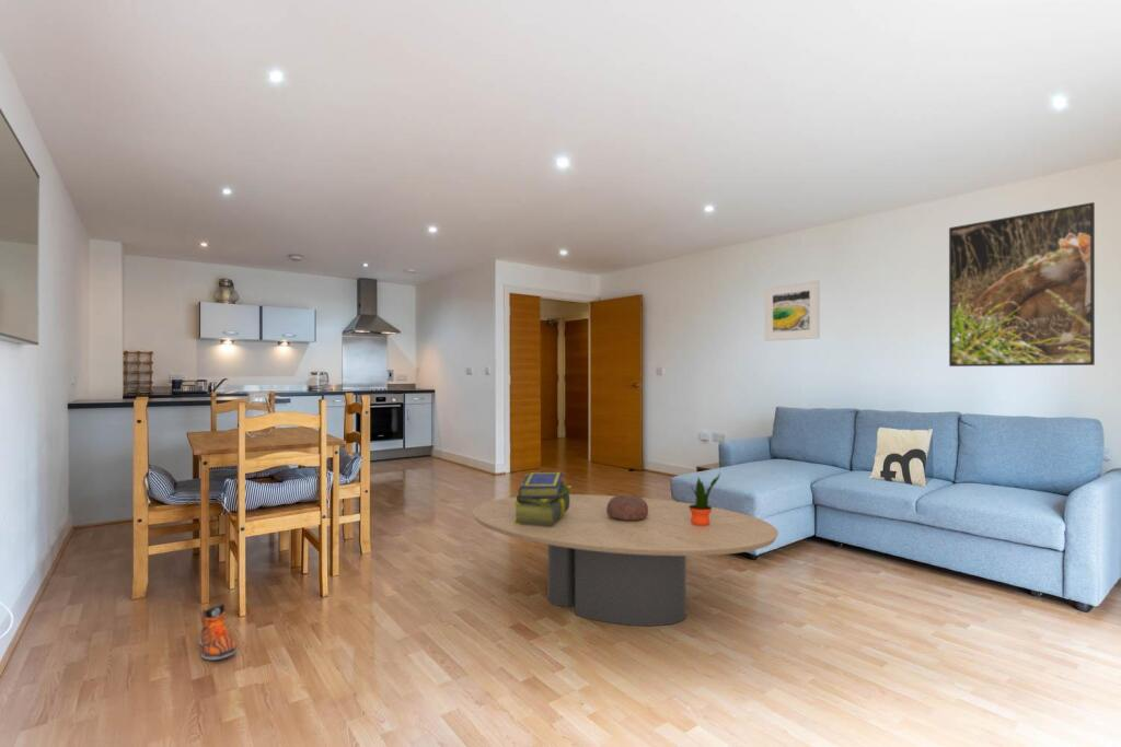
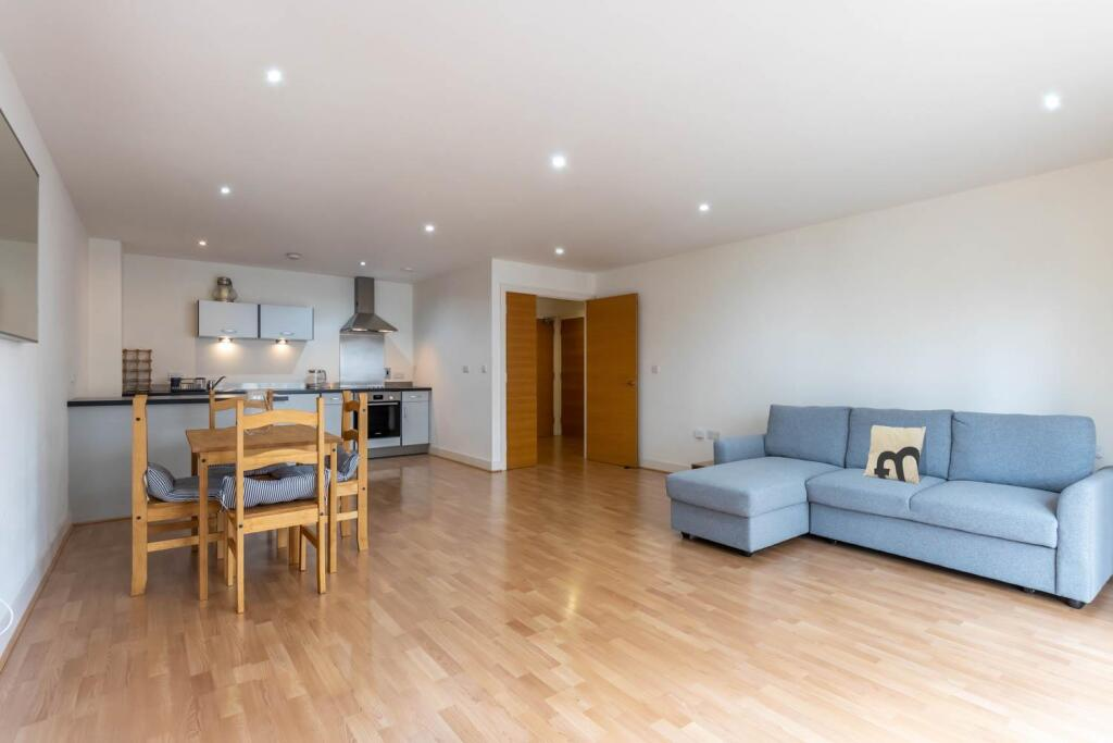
- potted plant (705, 497)
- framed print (790, 312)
- decorative bowl (627, 506)
- coffee table (614, 561)
- sneaker (215, 629)
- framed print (1016, 291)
- stack of books (543, 497)
